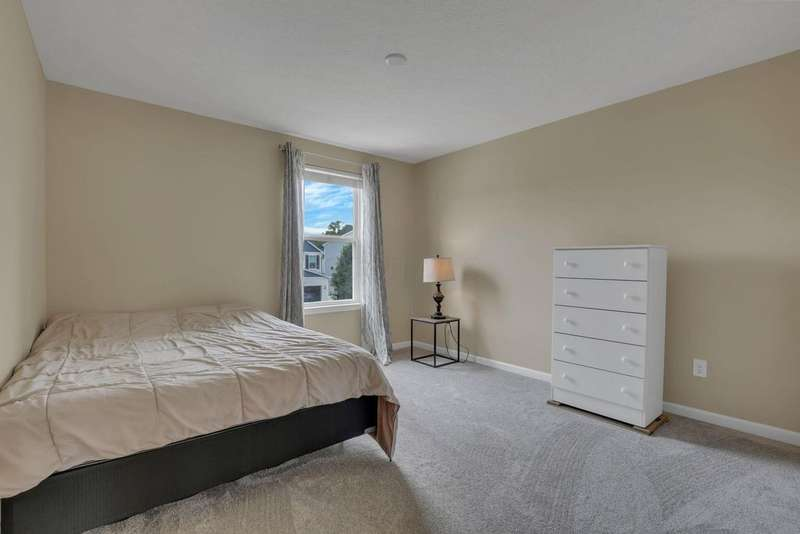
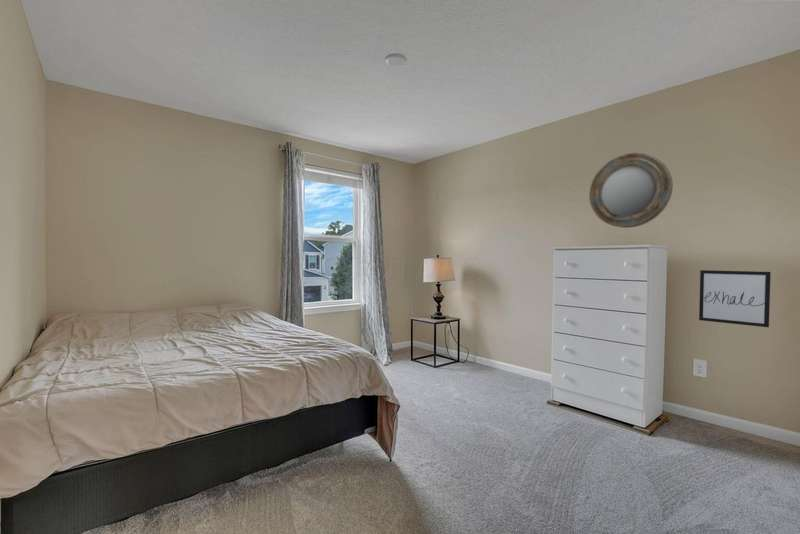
+ wall art (732, 297)
+ home mirror (628, 190)
